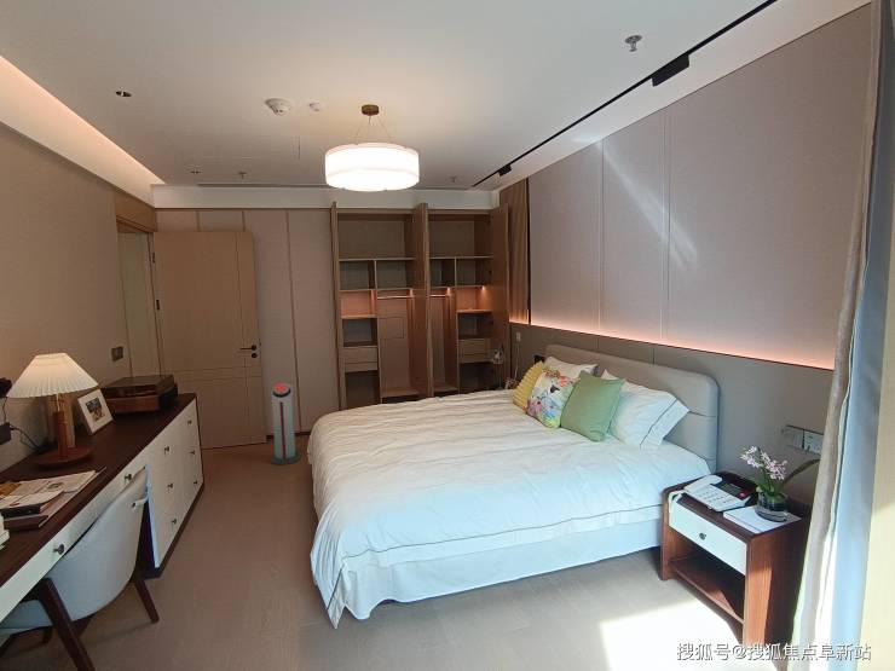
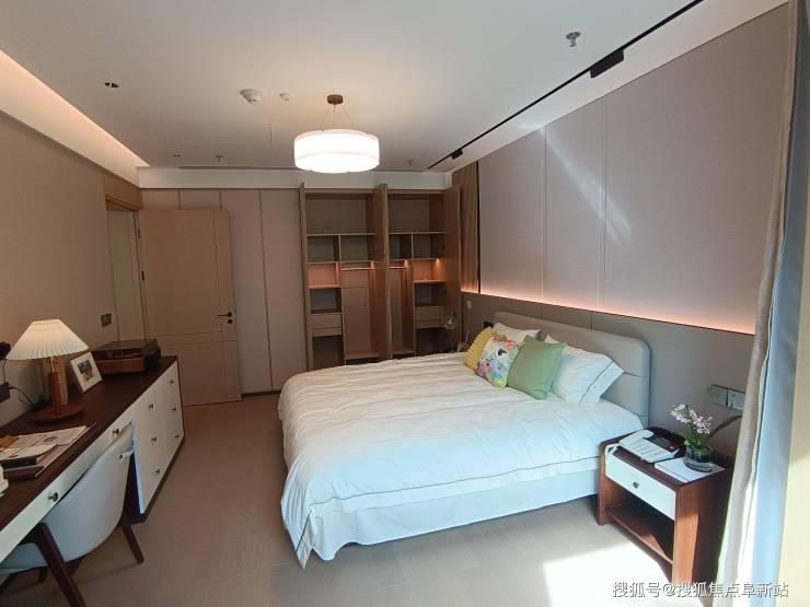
- air purifier (283, 422)
